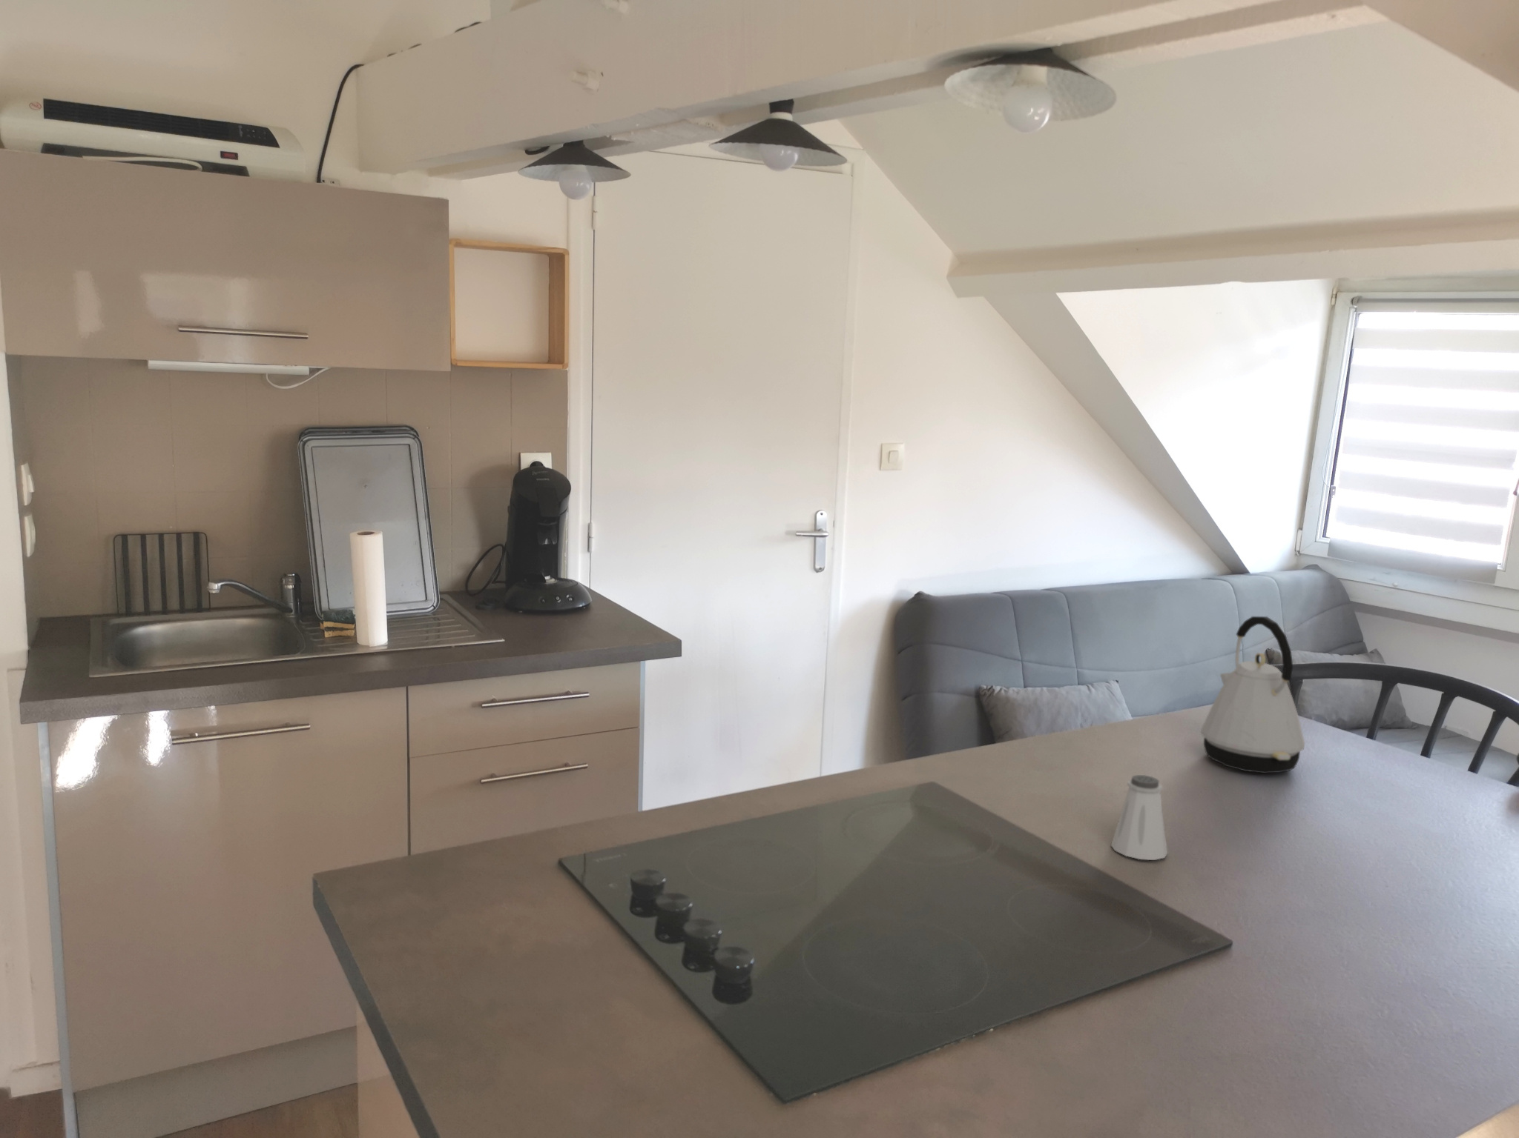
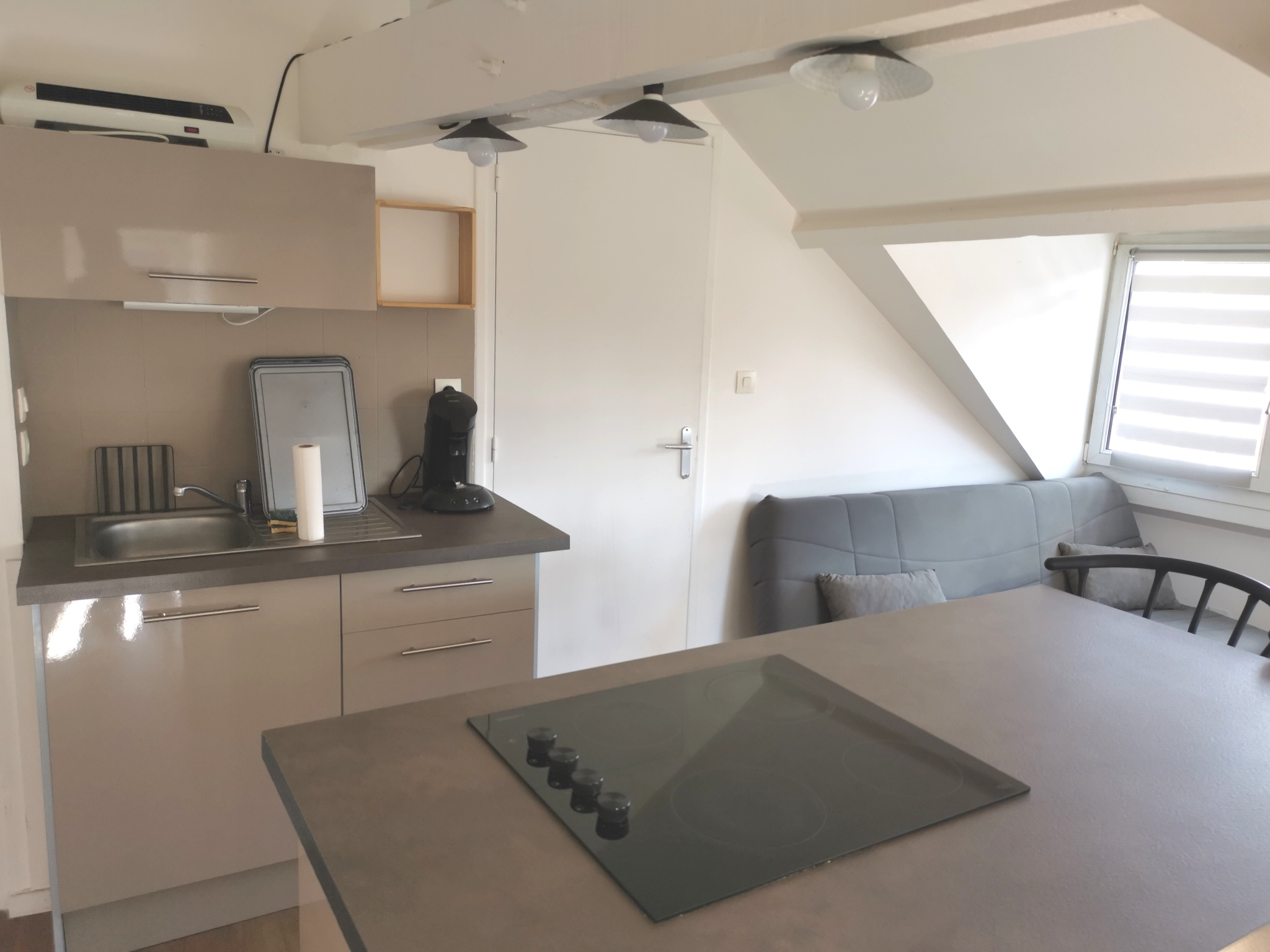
- saltshaker (1141, 814)
- kettle (1255, 689)
